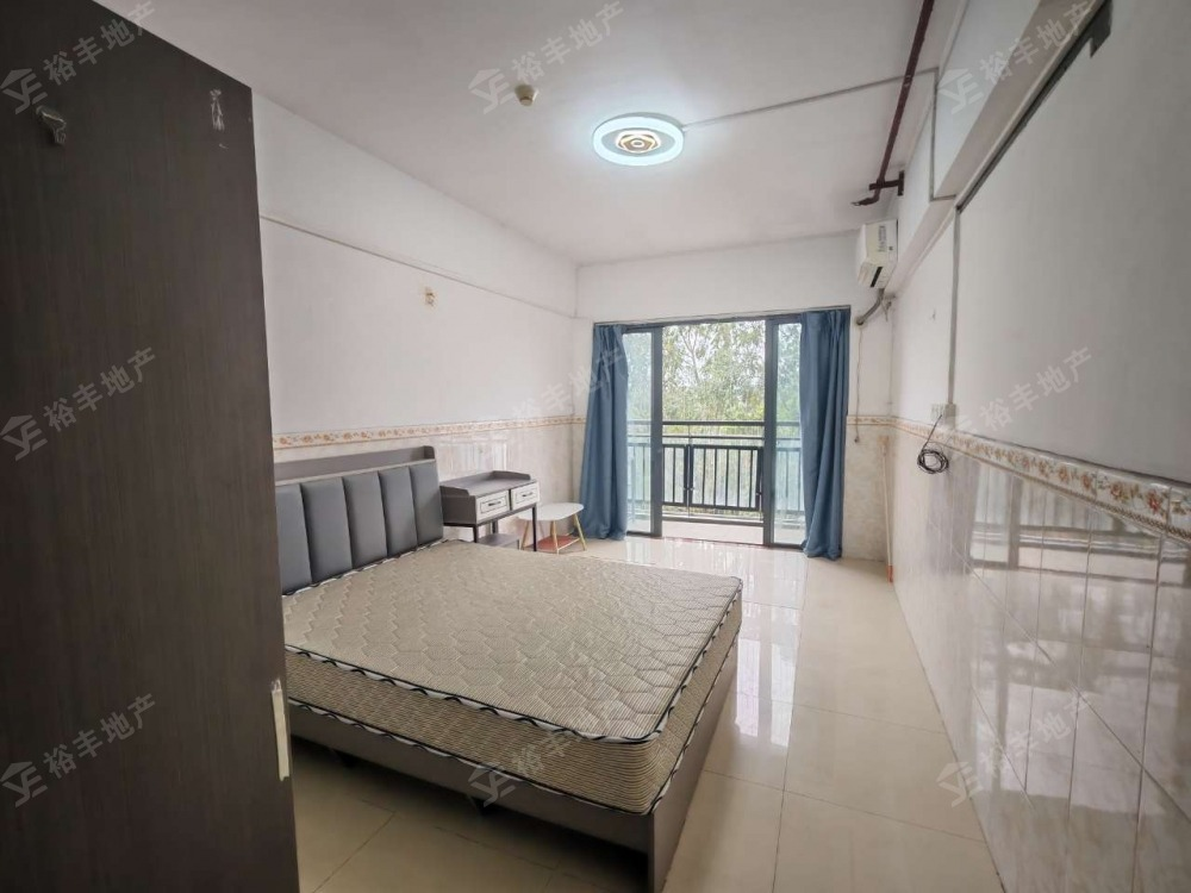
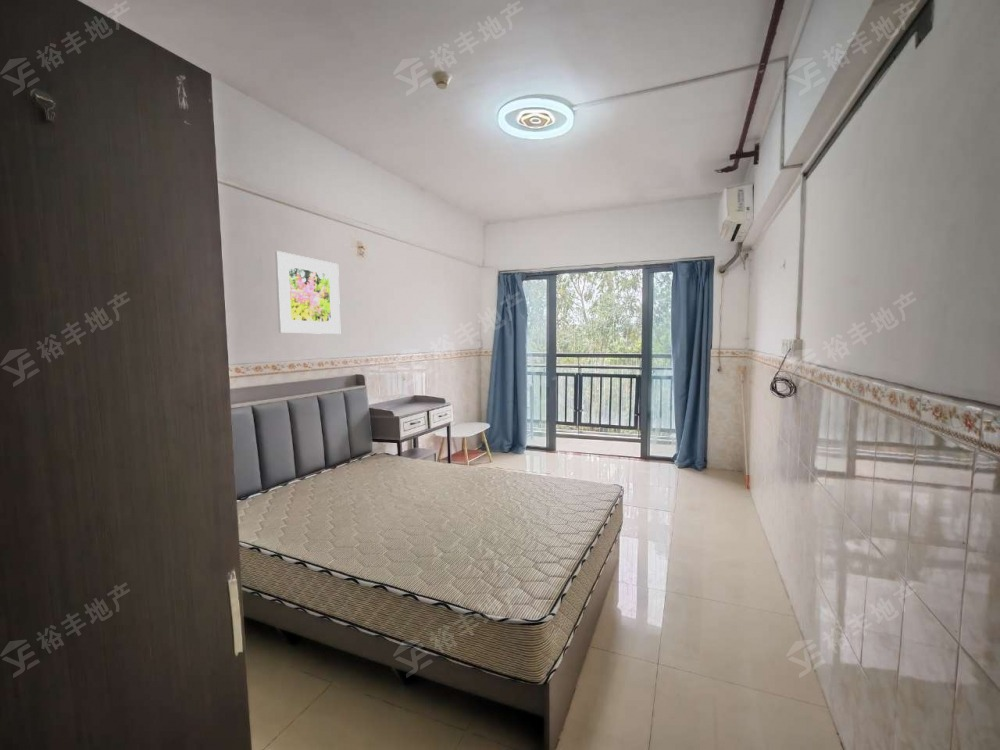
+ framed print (310, 295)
